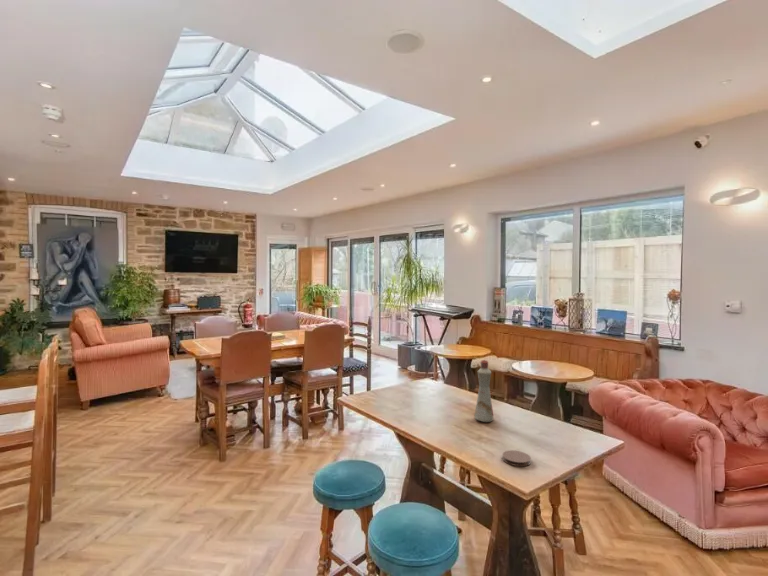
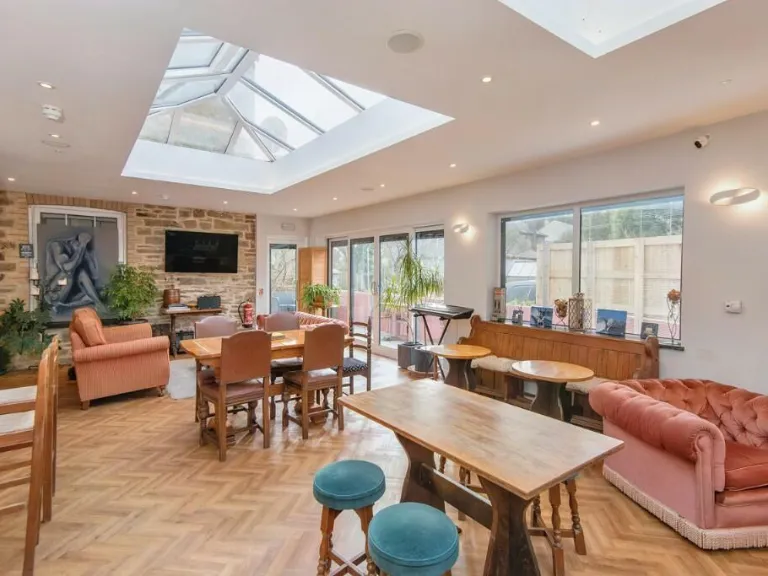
- coaster (516, 458)
- bottle (483, 389)
